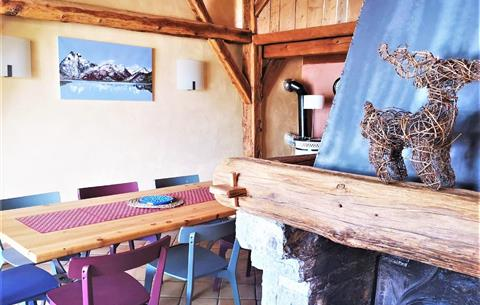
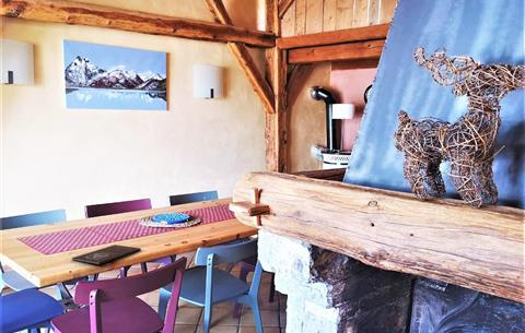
+ book (107, 253)
